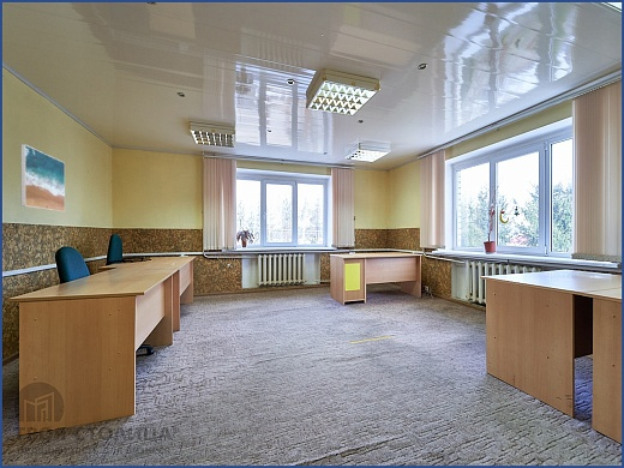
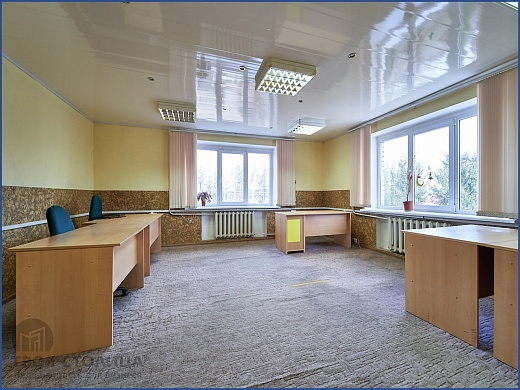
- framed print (44, 181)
